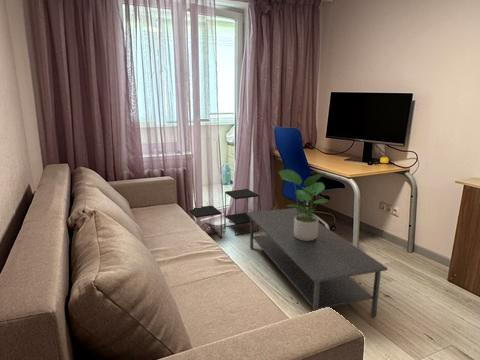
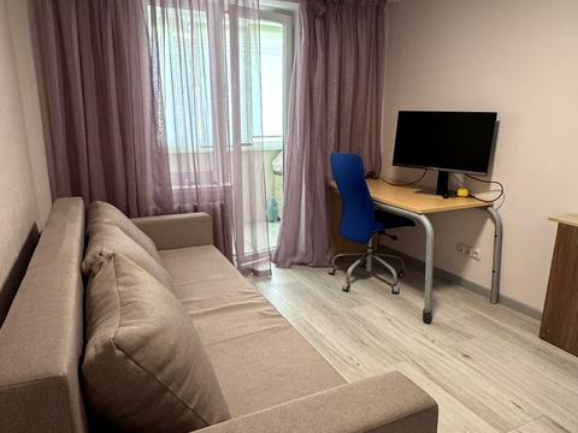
- side table (221, 214)
- potted plant (307, 203)
- coffee table (302, 255)
